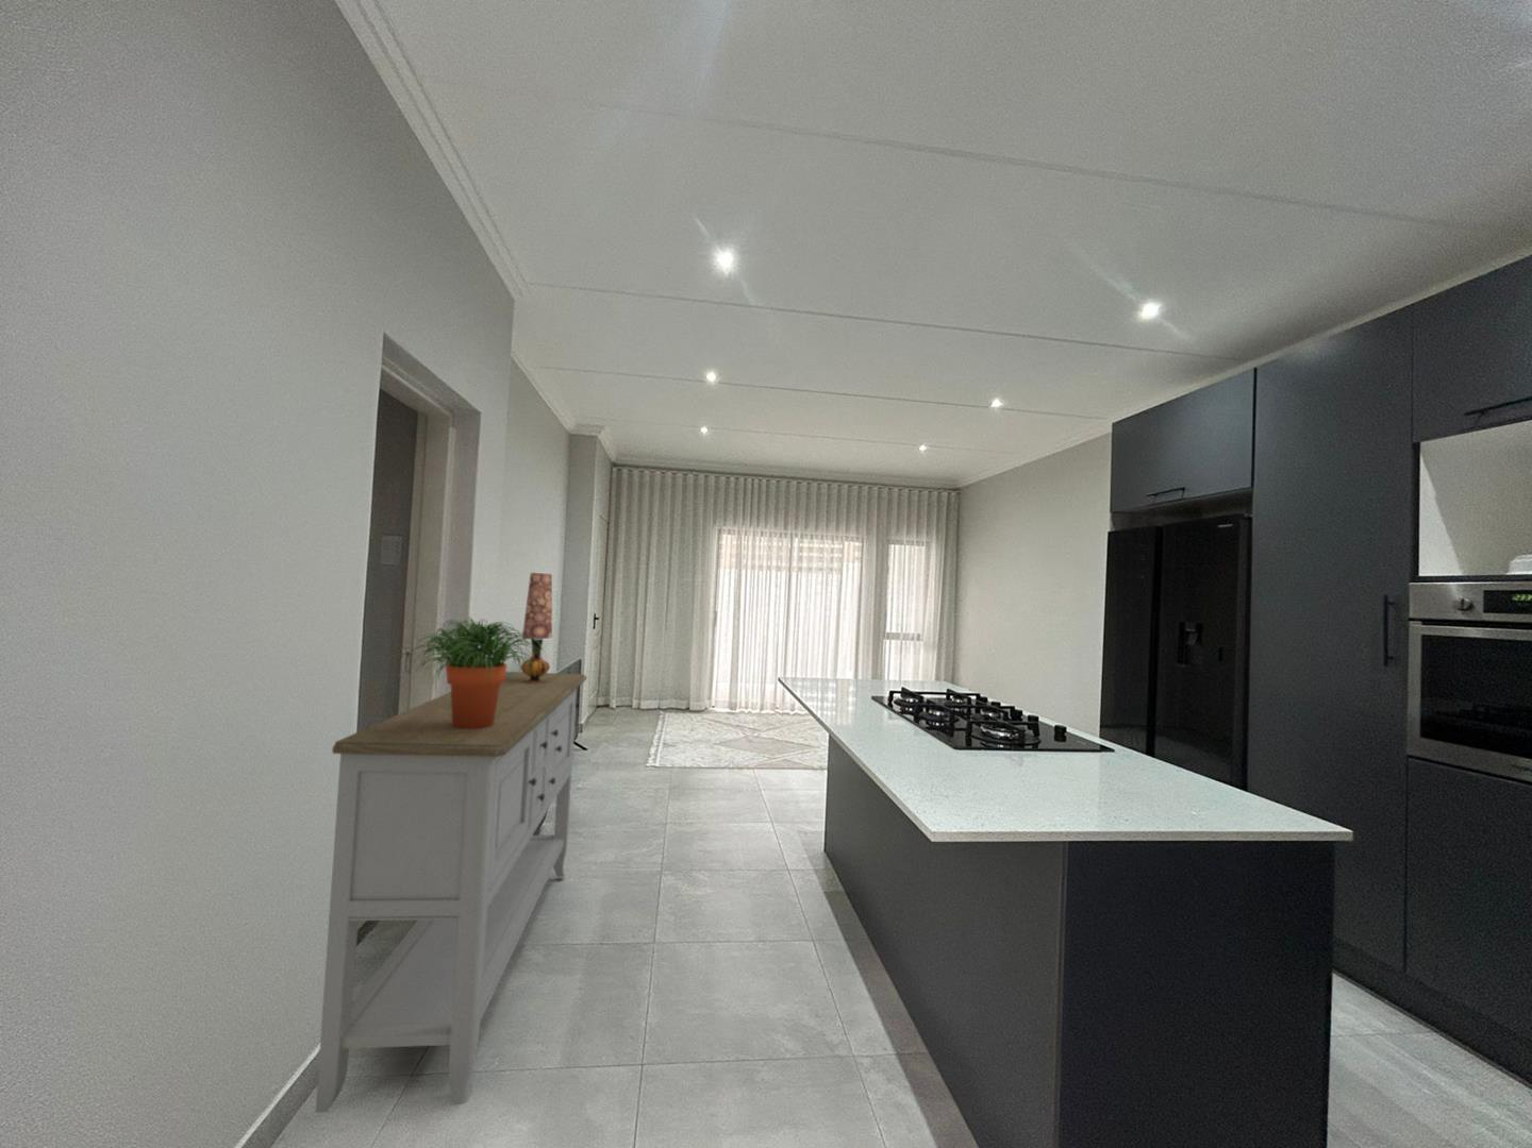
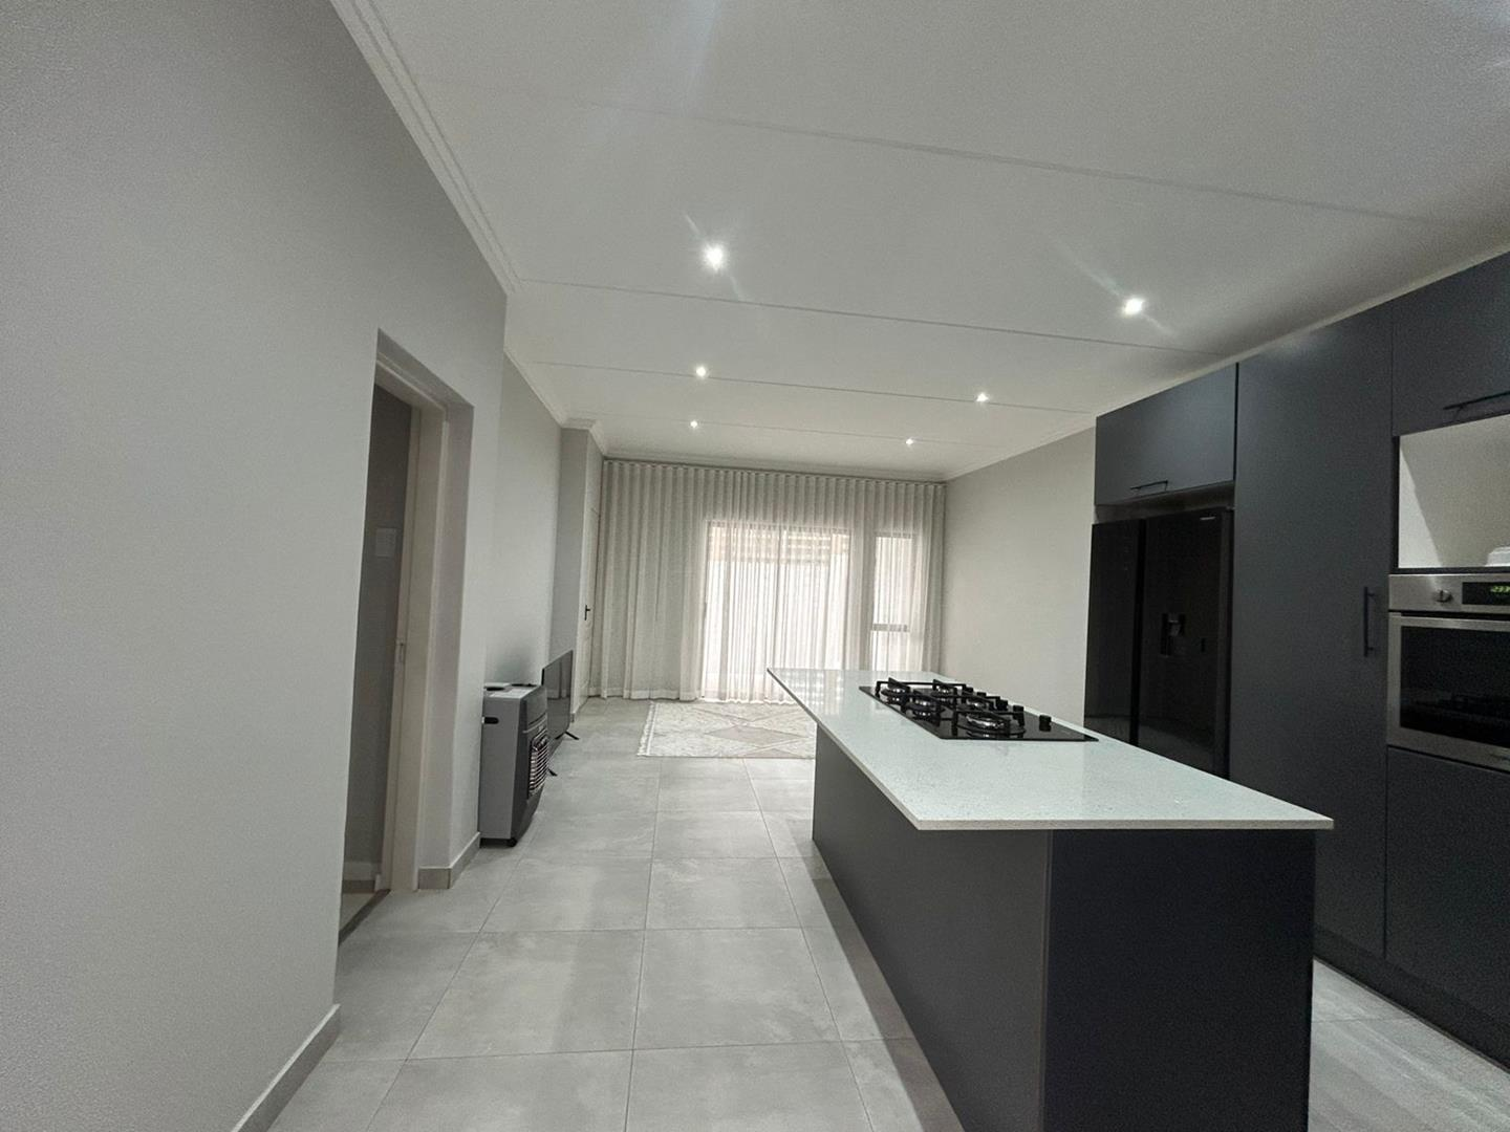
- table lamp (537, 626)
- potted plant (473, 670)
- sideboard (492, 827)
